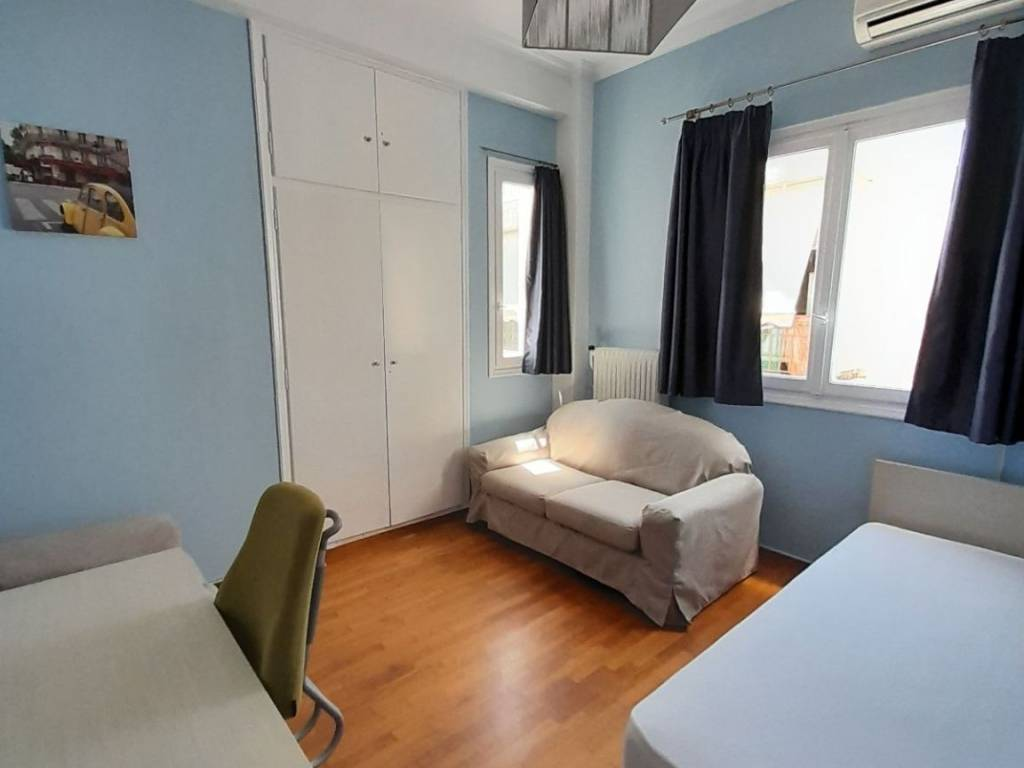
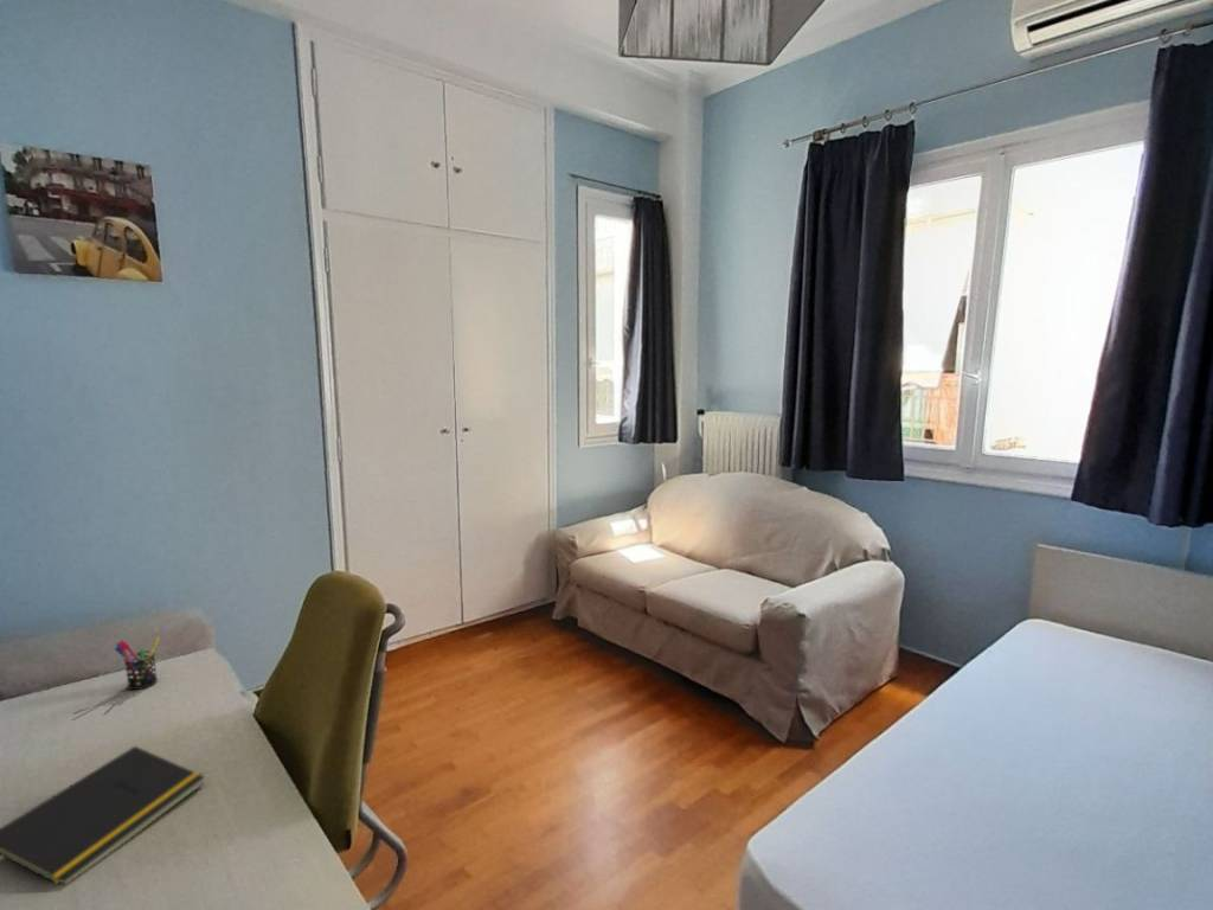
+ notepad (103, 808)
+ pen holder (139, 661)
